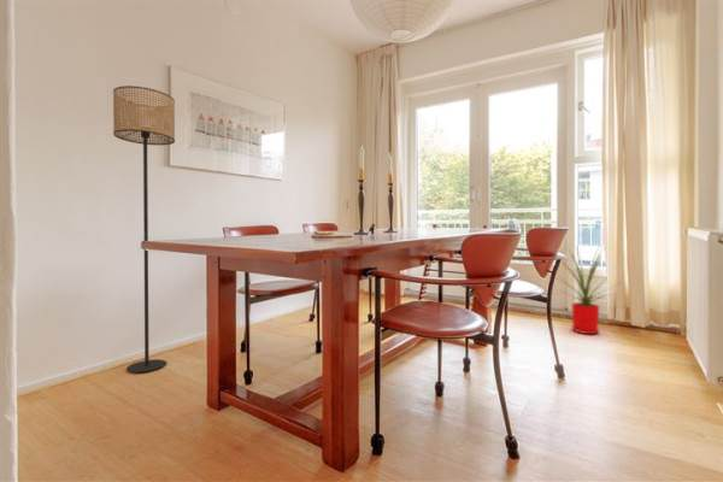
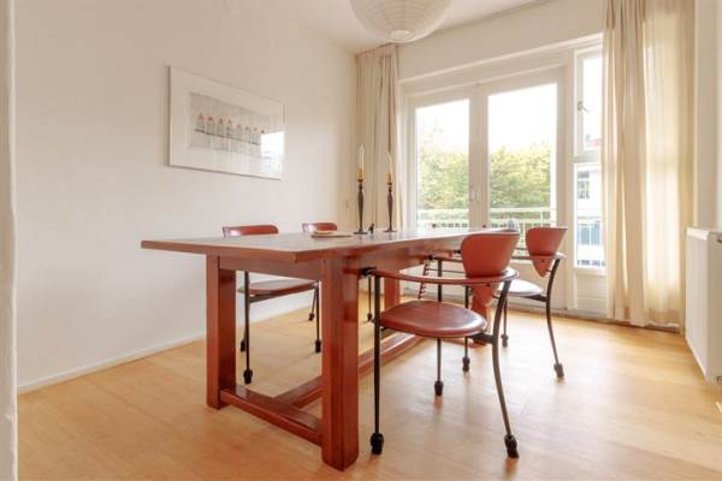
- floor lamp (146, 231)
- house plant (586, 288)
